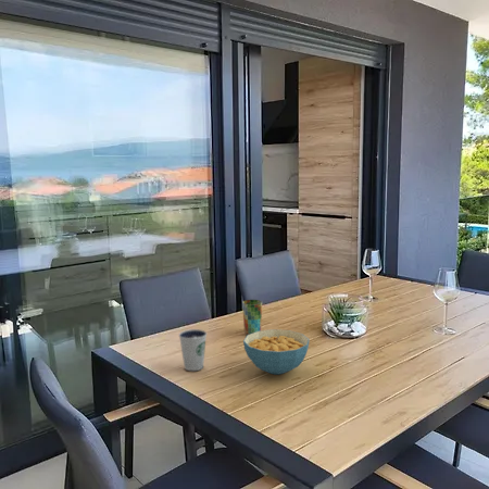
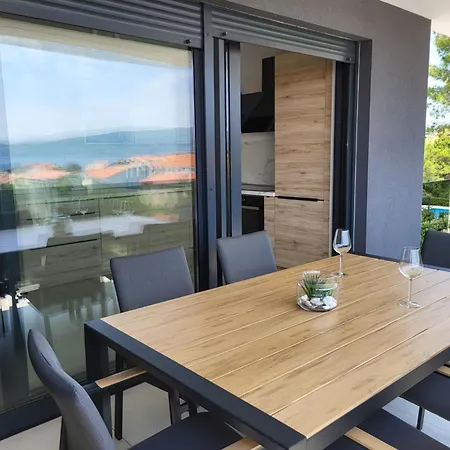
- cup (252, 317)
- cereal bowl (276, 355)
- dixie cup (192, 350)
